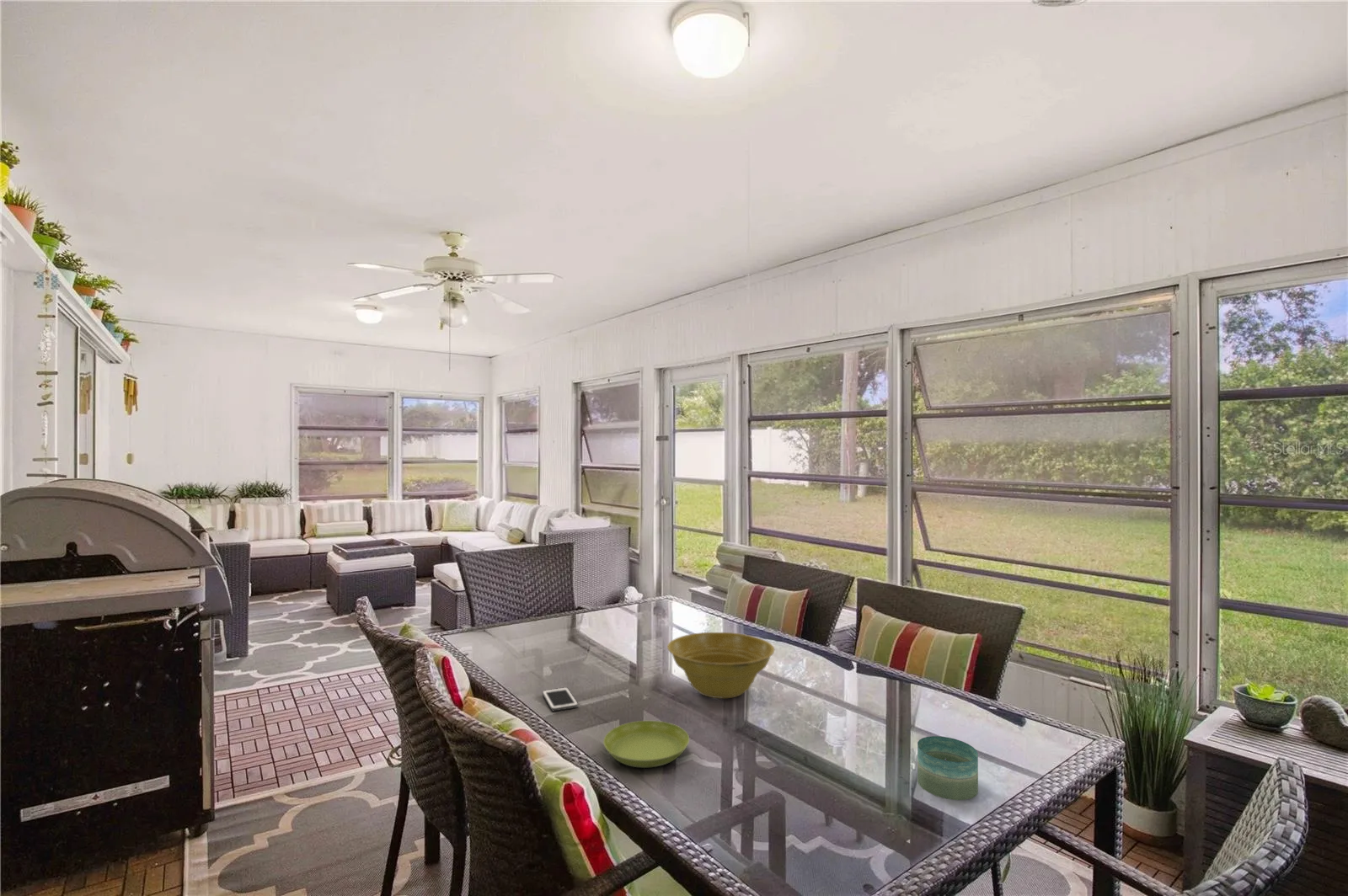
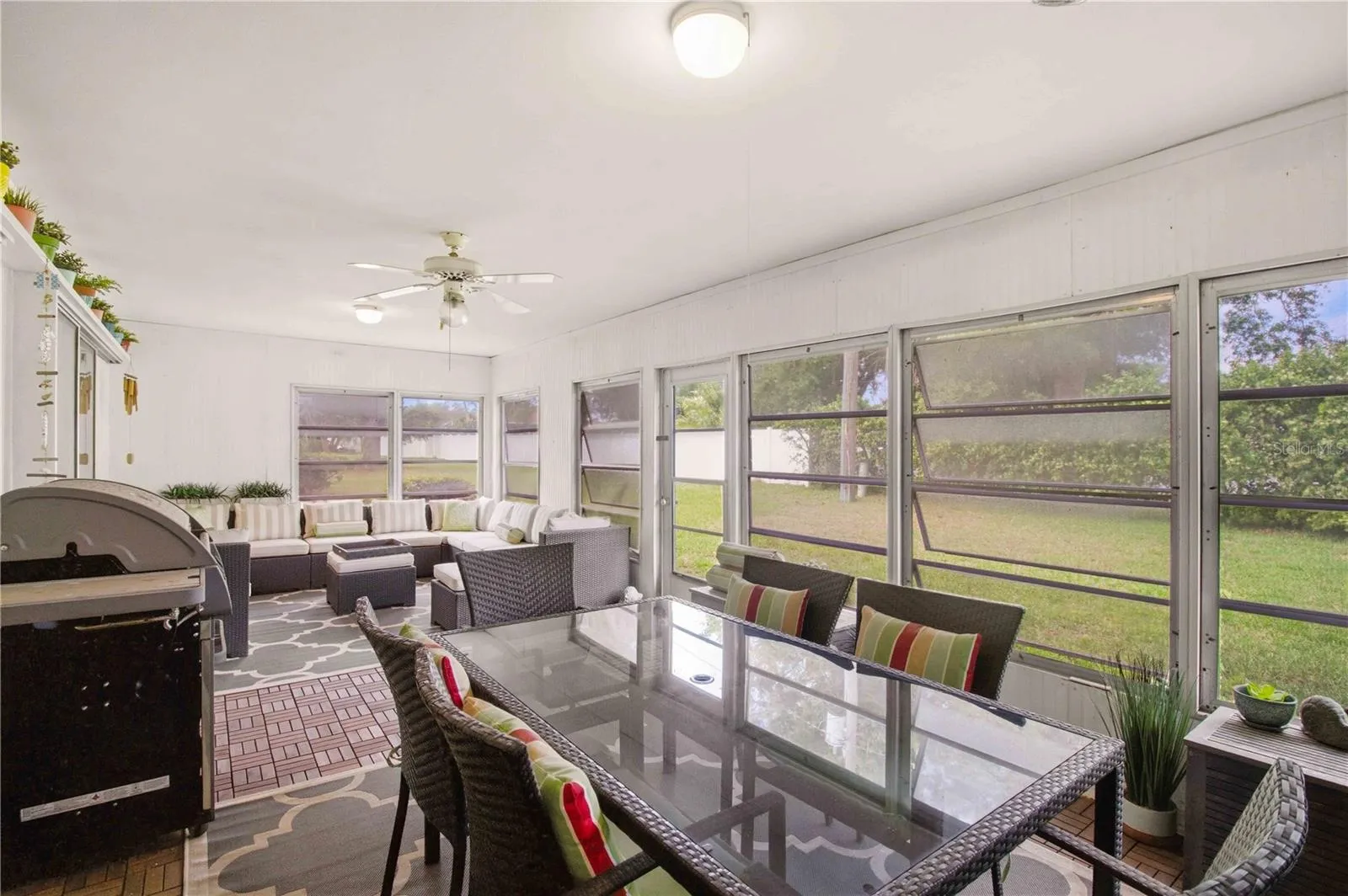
- planter bowl (720, 668)
- cell phone (559, 699)
- candle (947, 767)
- saucer (646, 744)
